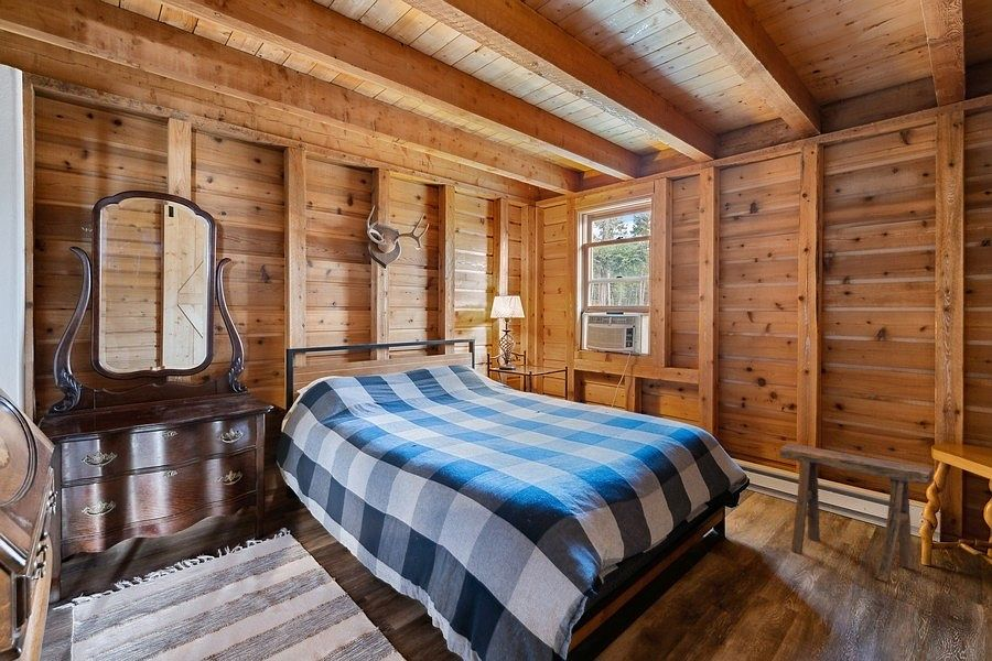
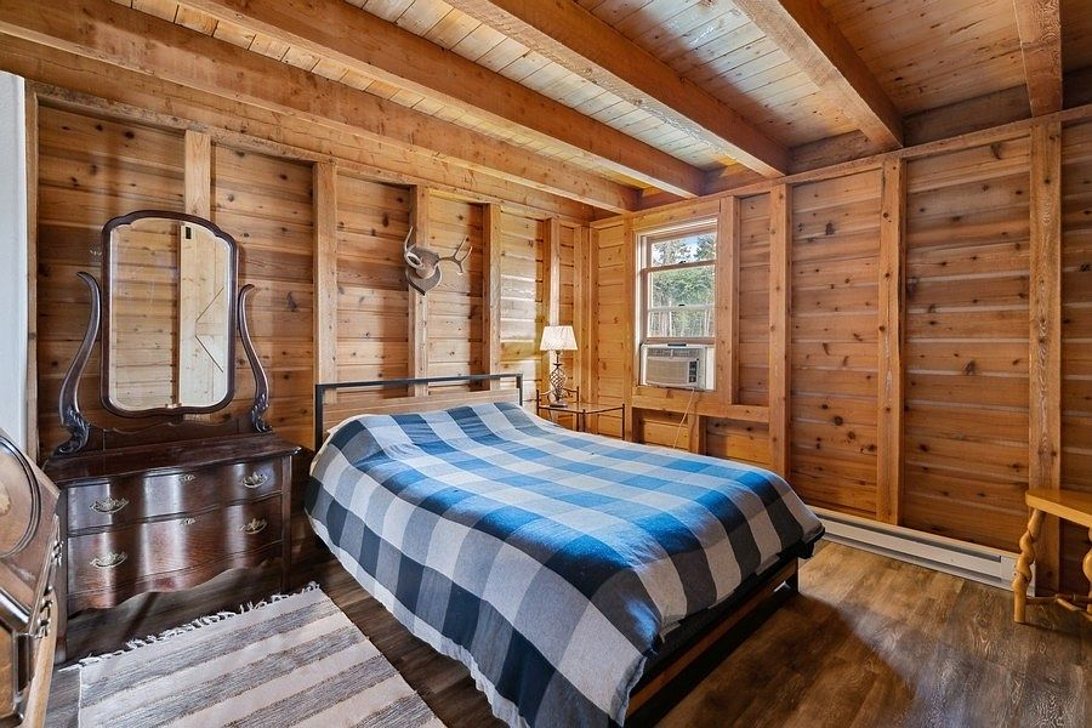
- stool (818, 507)
